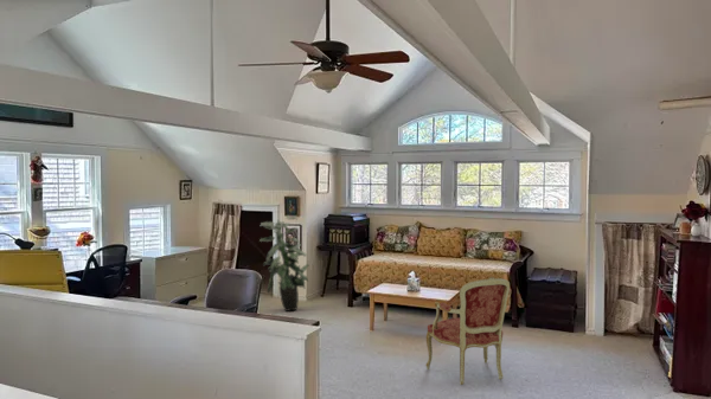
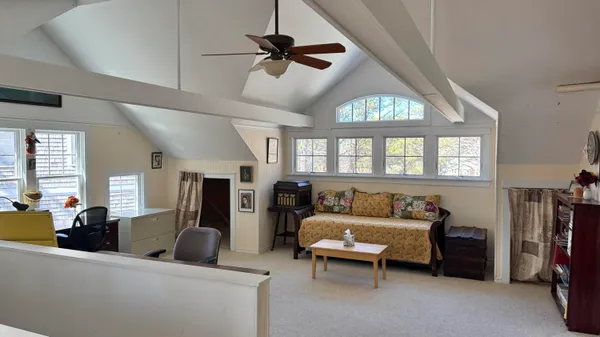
- armchair (472, 323)
- indoor plant (286, 263)
